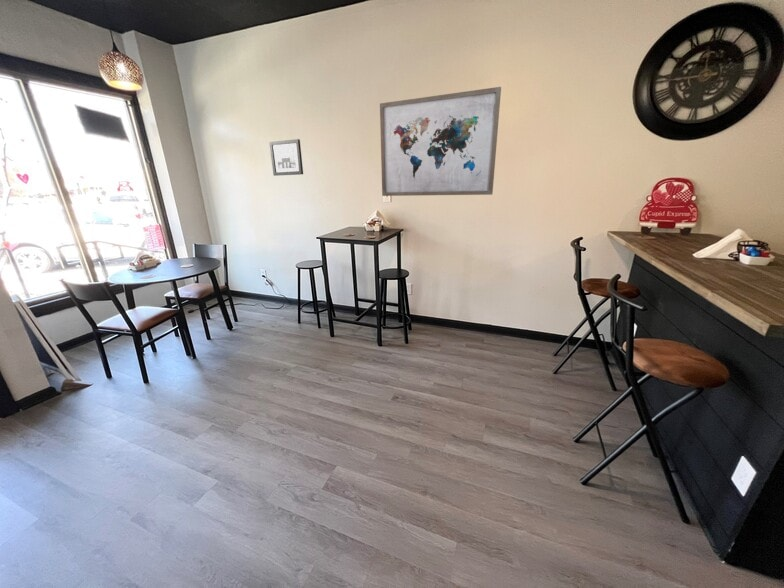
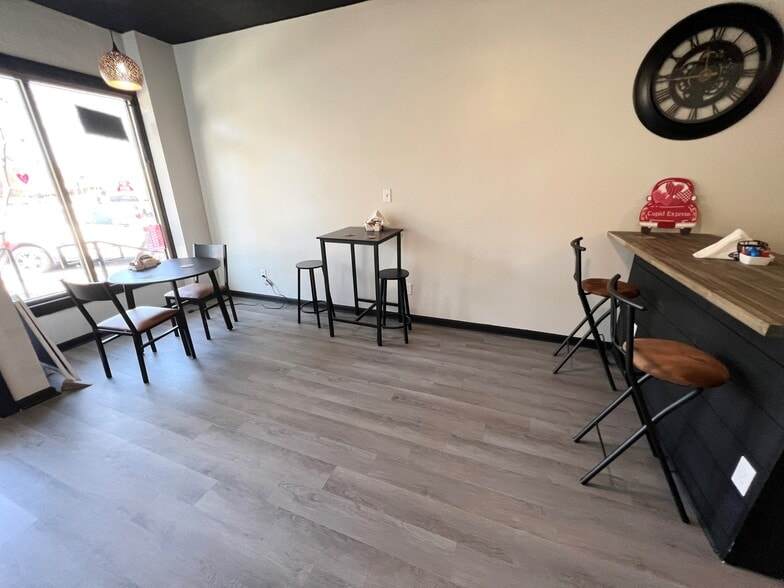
- wall art (286, 158)
- wall art (434, 147)
